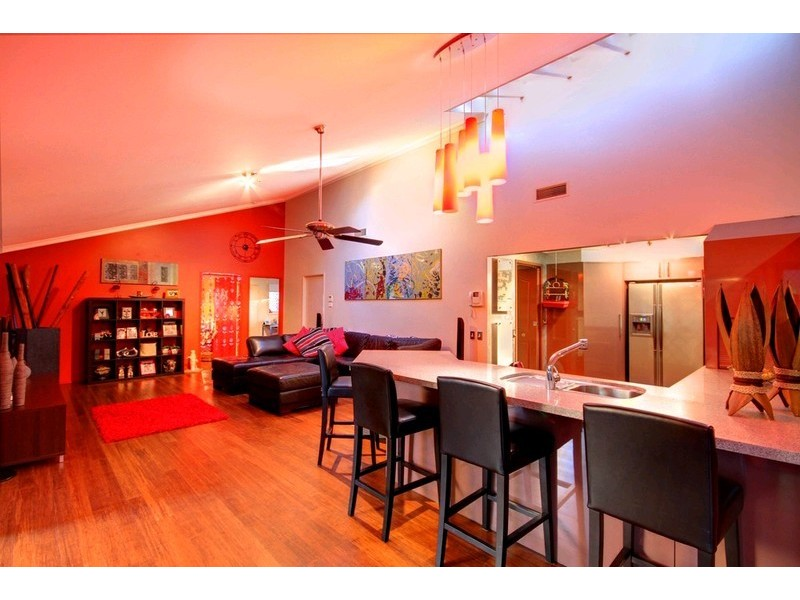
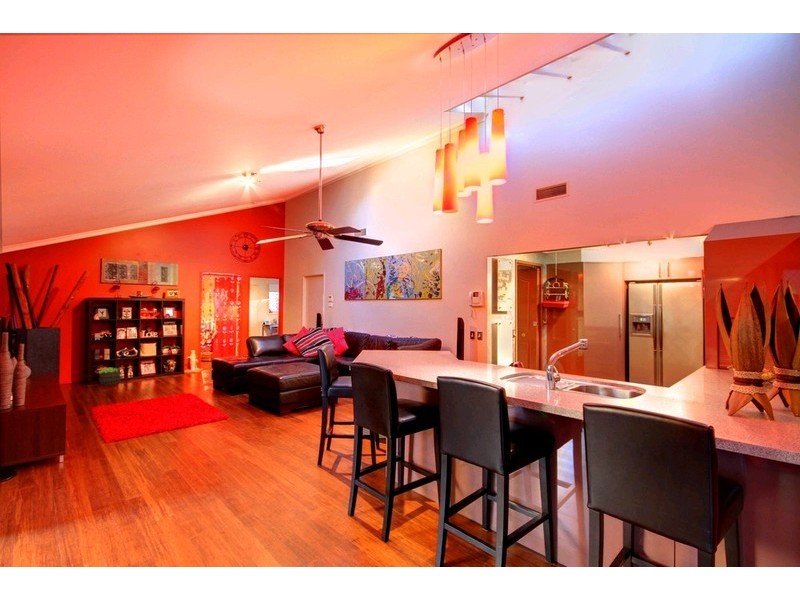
+ potted plant (110, 375)
